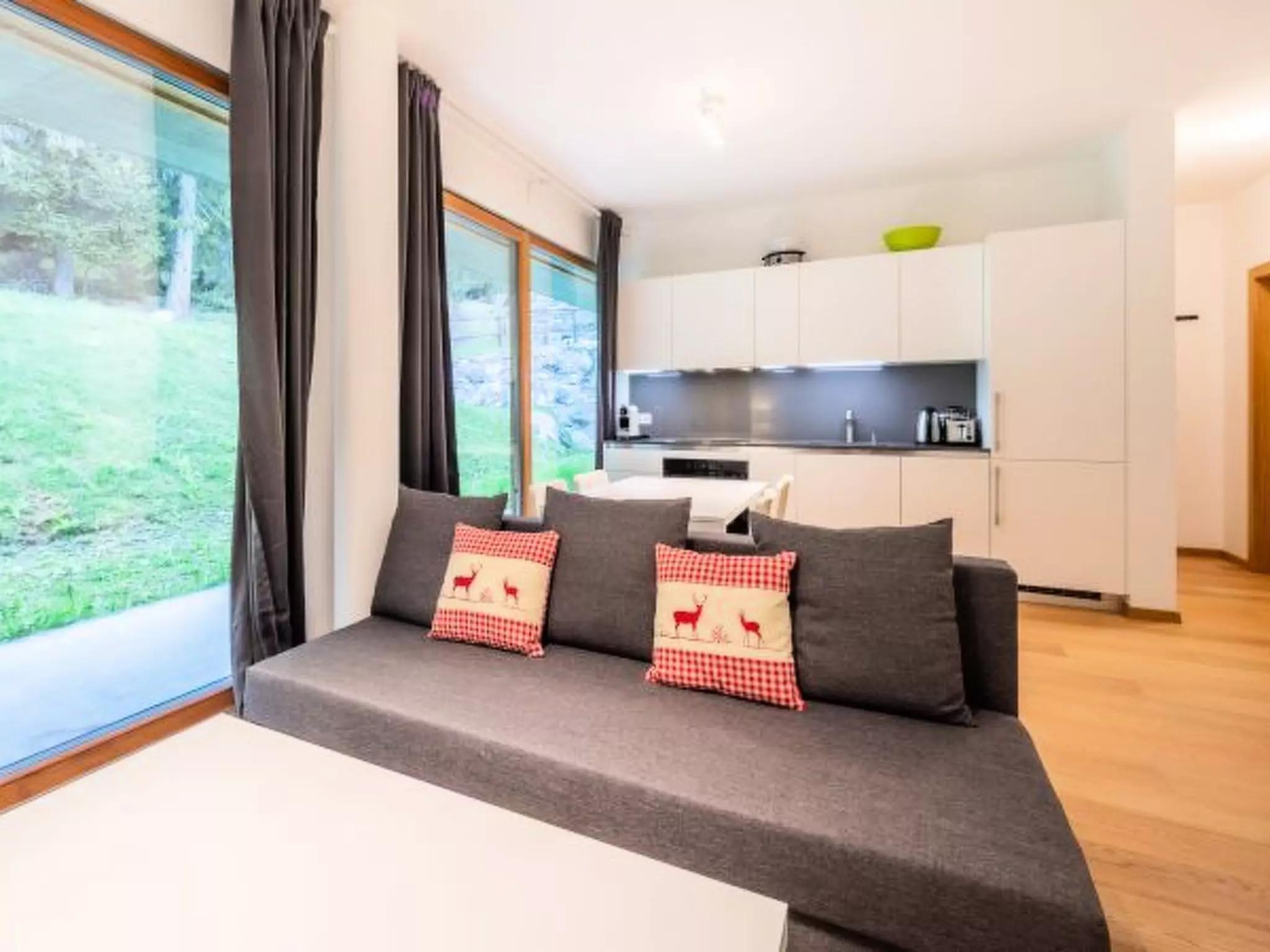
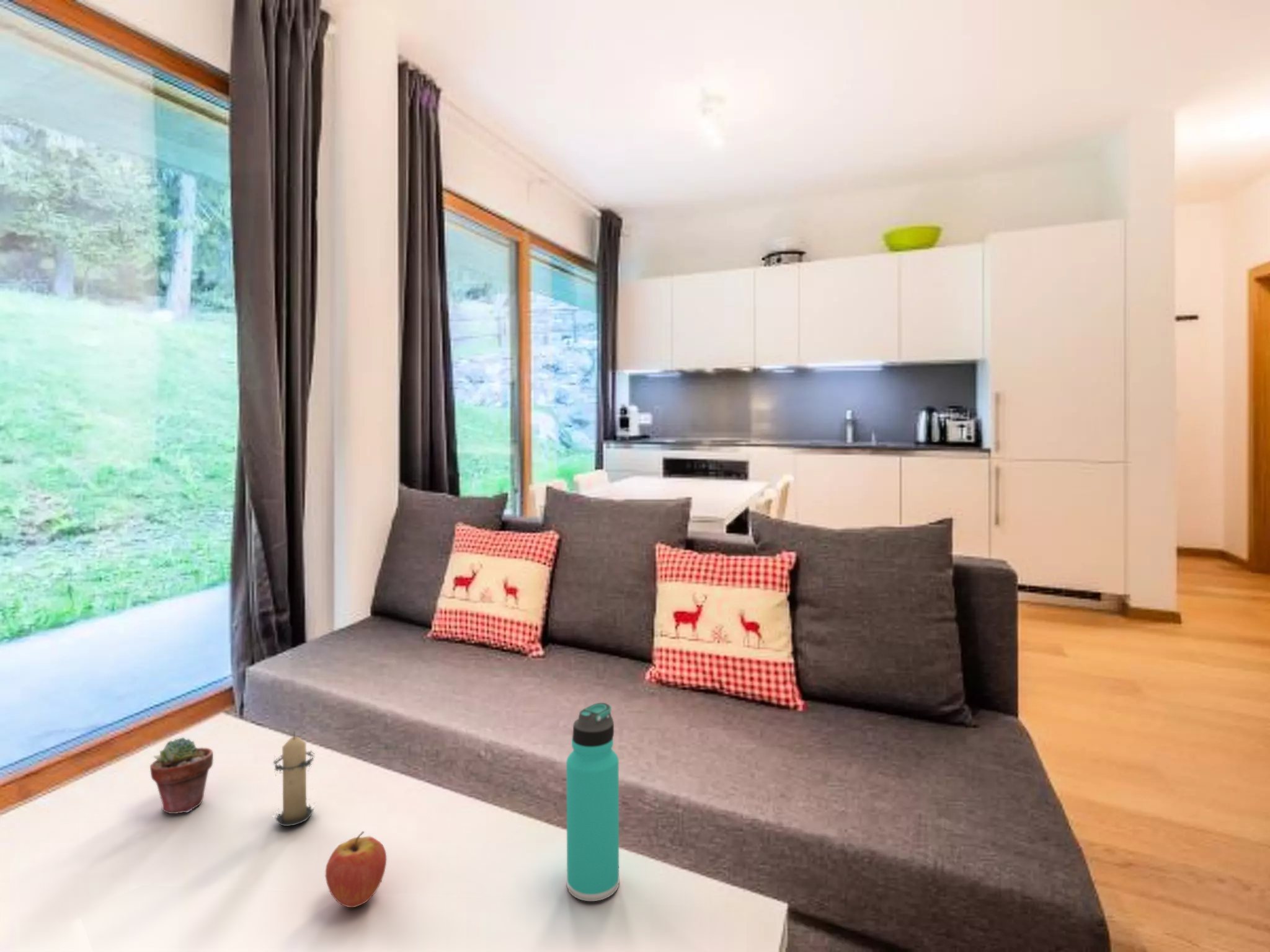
+ thermos bottle (592, 796)
+ fruit (357, 866)
+ candle (294, 775)
+ potted succulent (182, 772)
